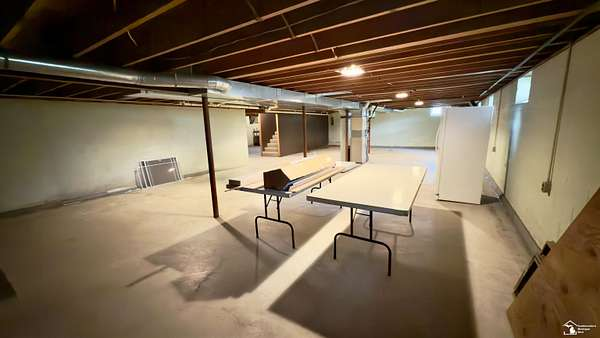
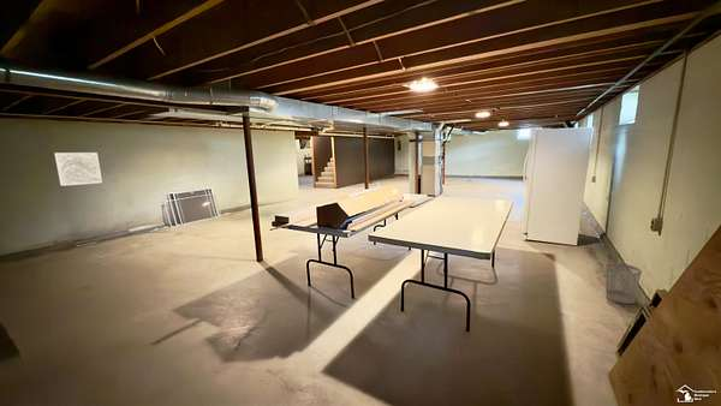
+ wastebasket (621, 282)
+ wall art (79, 168)
